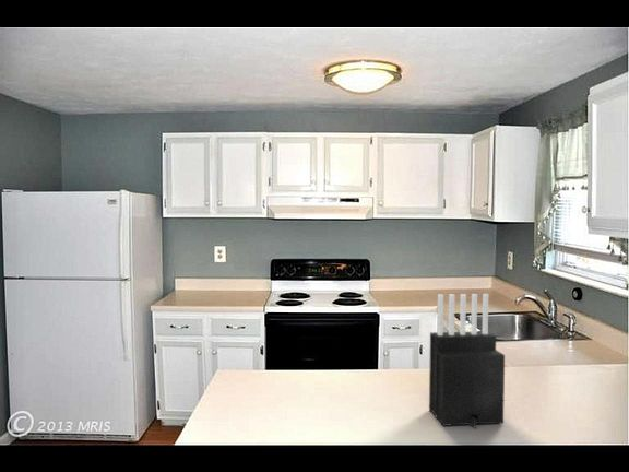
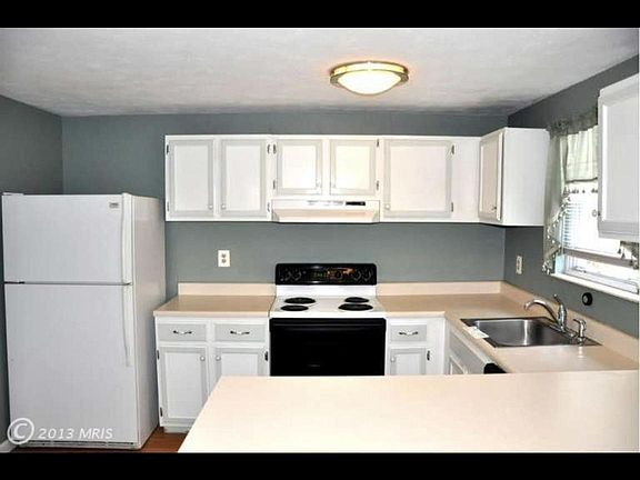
- knife block (467, 357)
